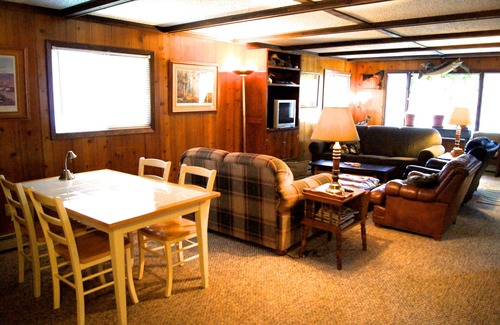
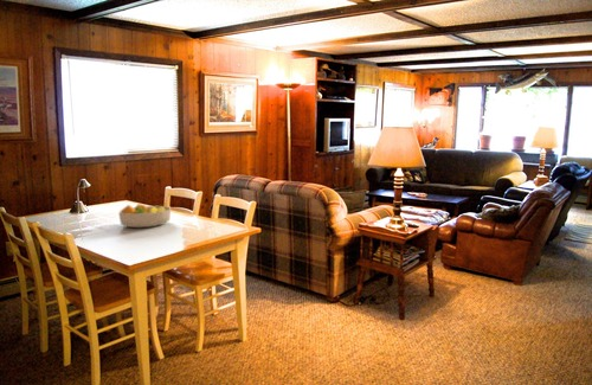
+ fruit bowl (146, 213)
